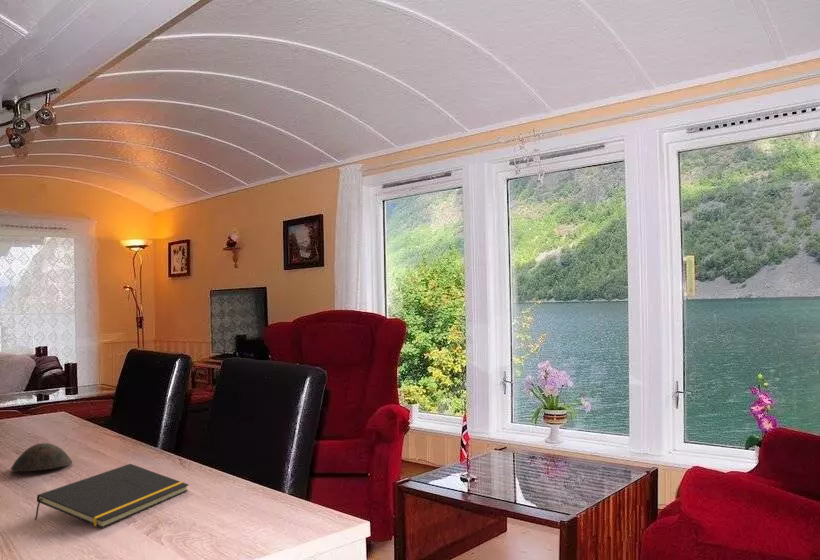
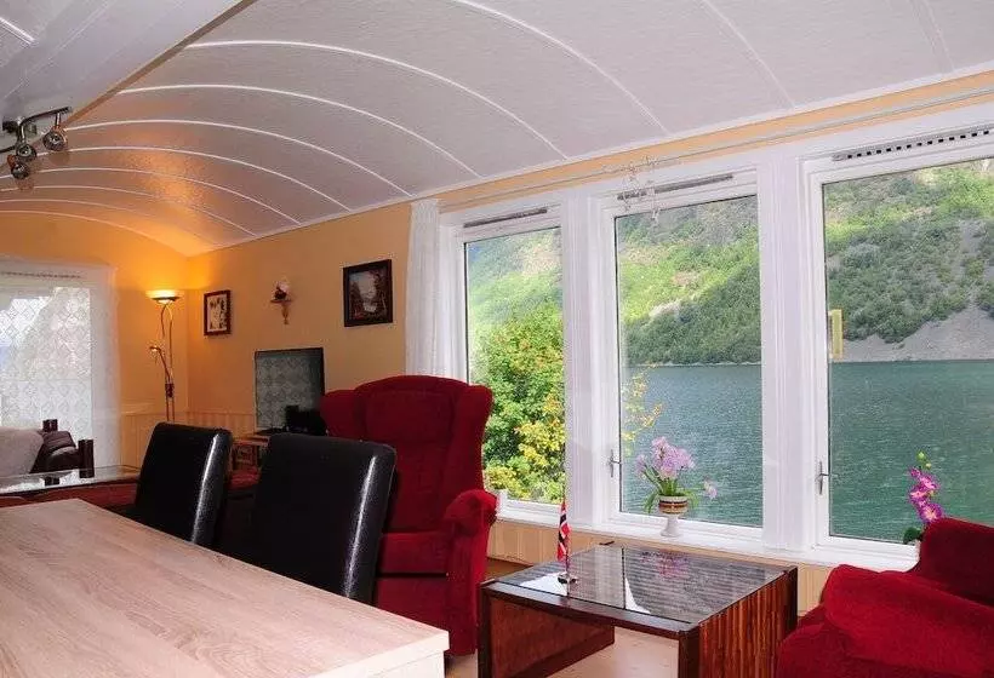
- notepad (117, 492)
- bowl (42, 450)
